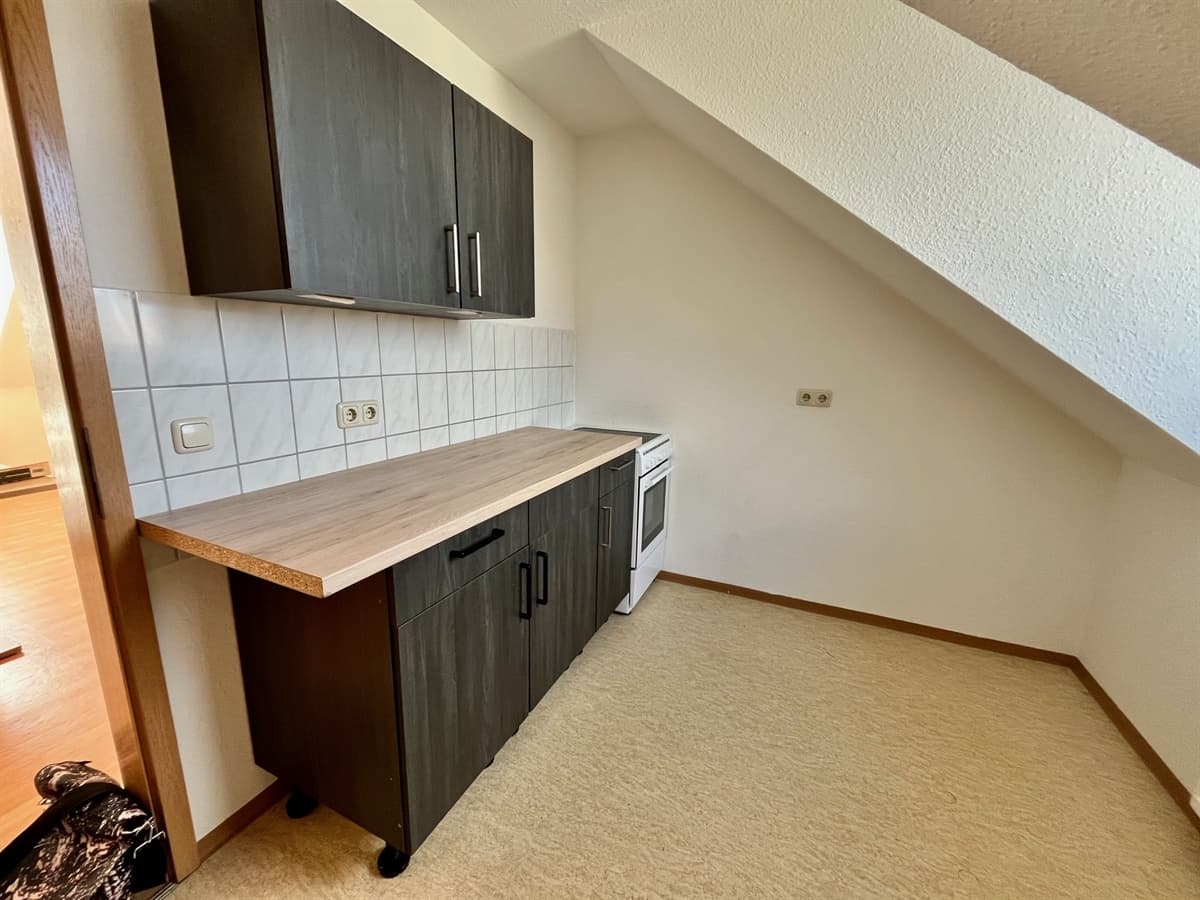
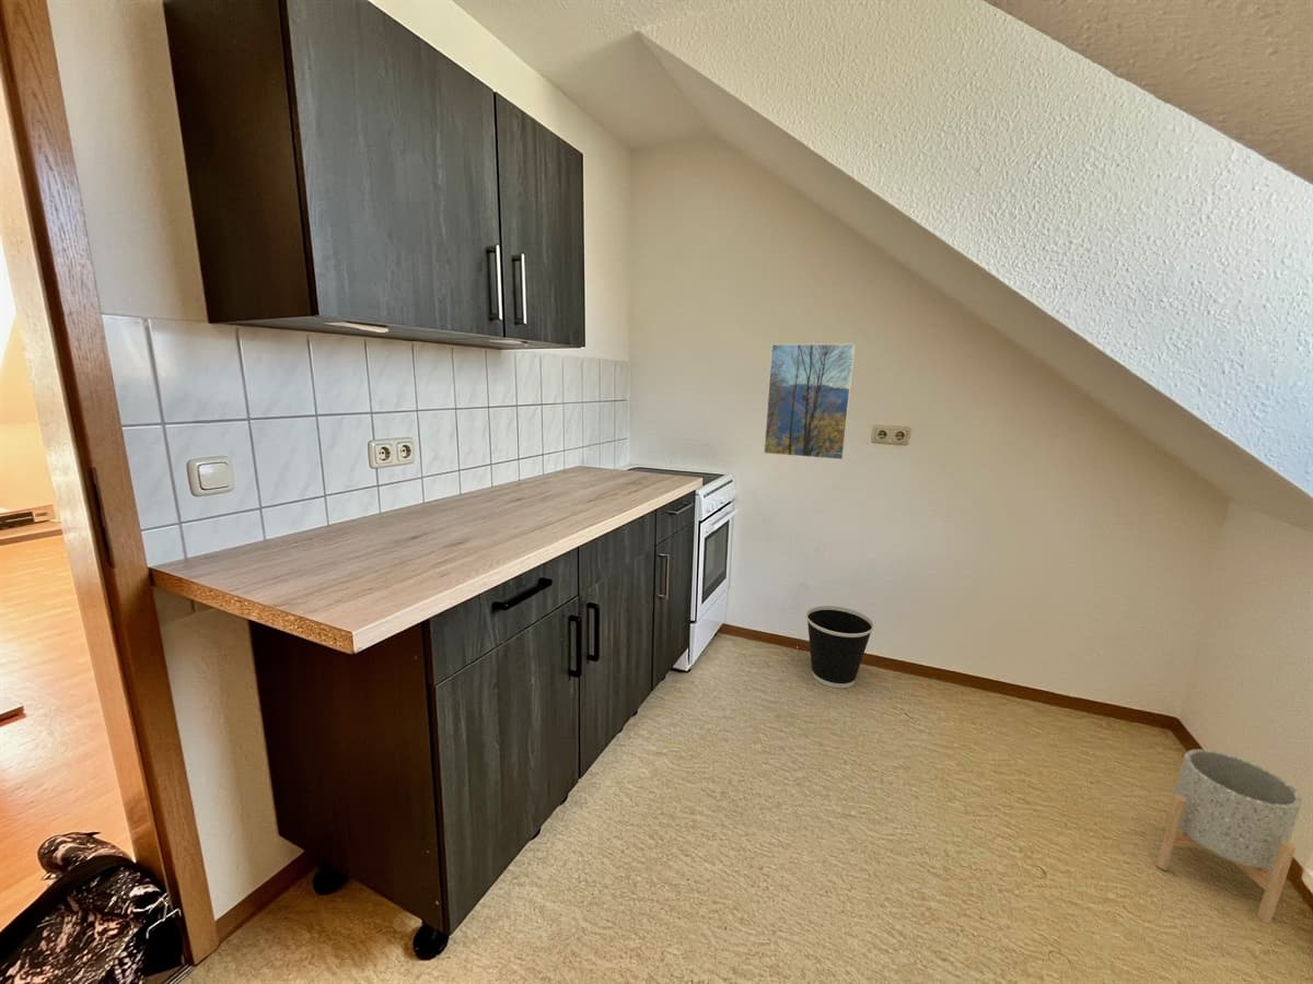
+ planter (1225, 824)
+ wastebasket (836, 647)
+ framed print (806, 401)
